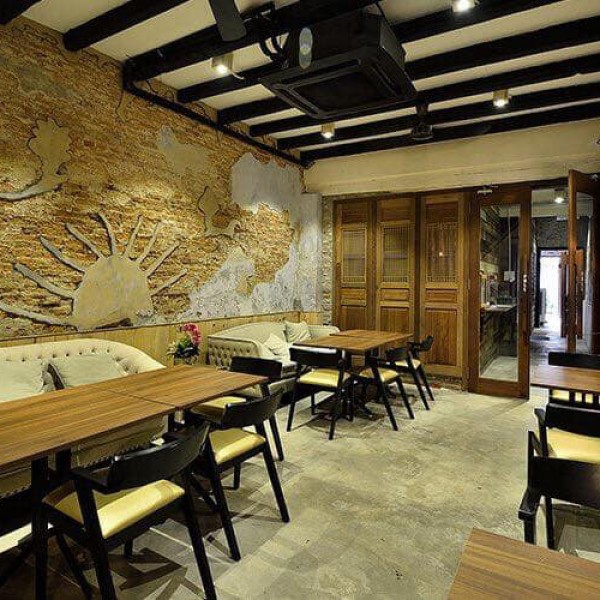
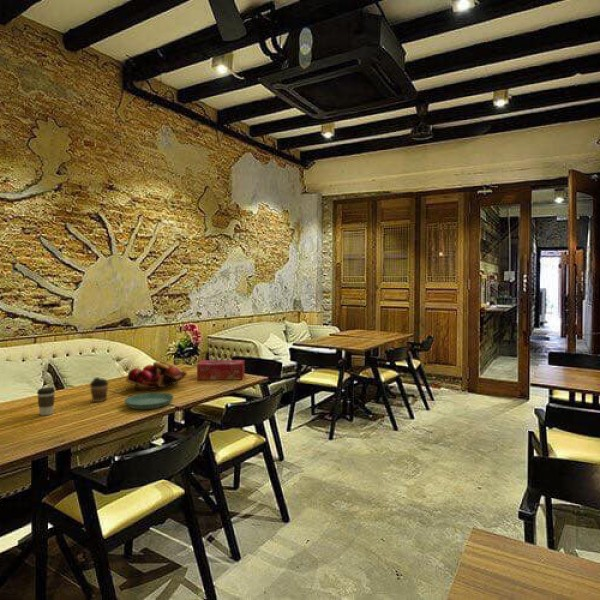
+ fruit basket (157, 374)
+ saucer (149, 401)
+ coffee cup (99, 389)
+ tissue box (221, 369)
+ coffee cup (46, 401)
